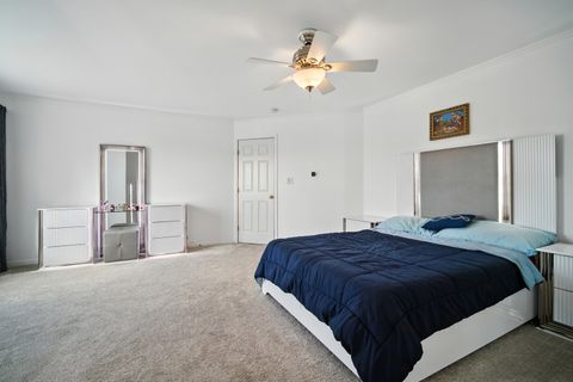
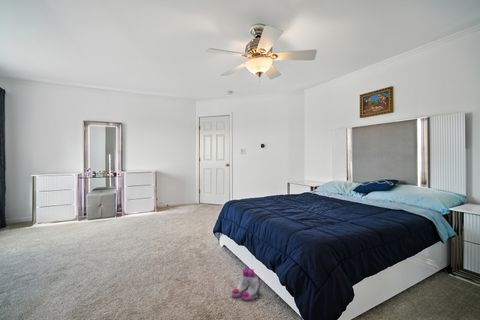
+ boots (246, 281)
